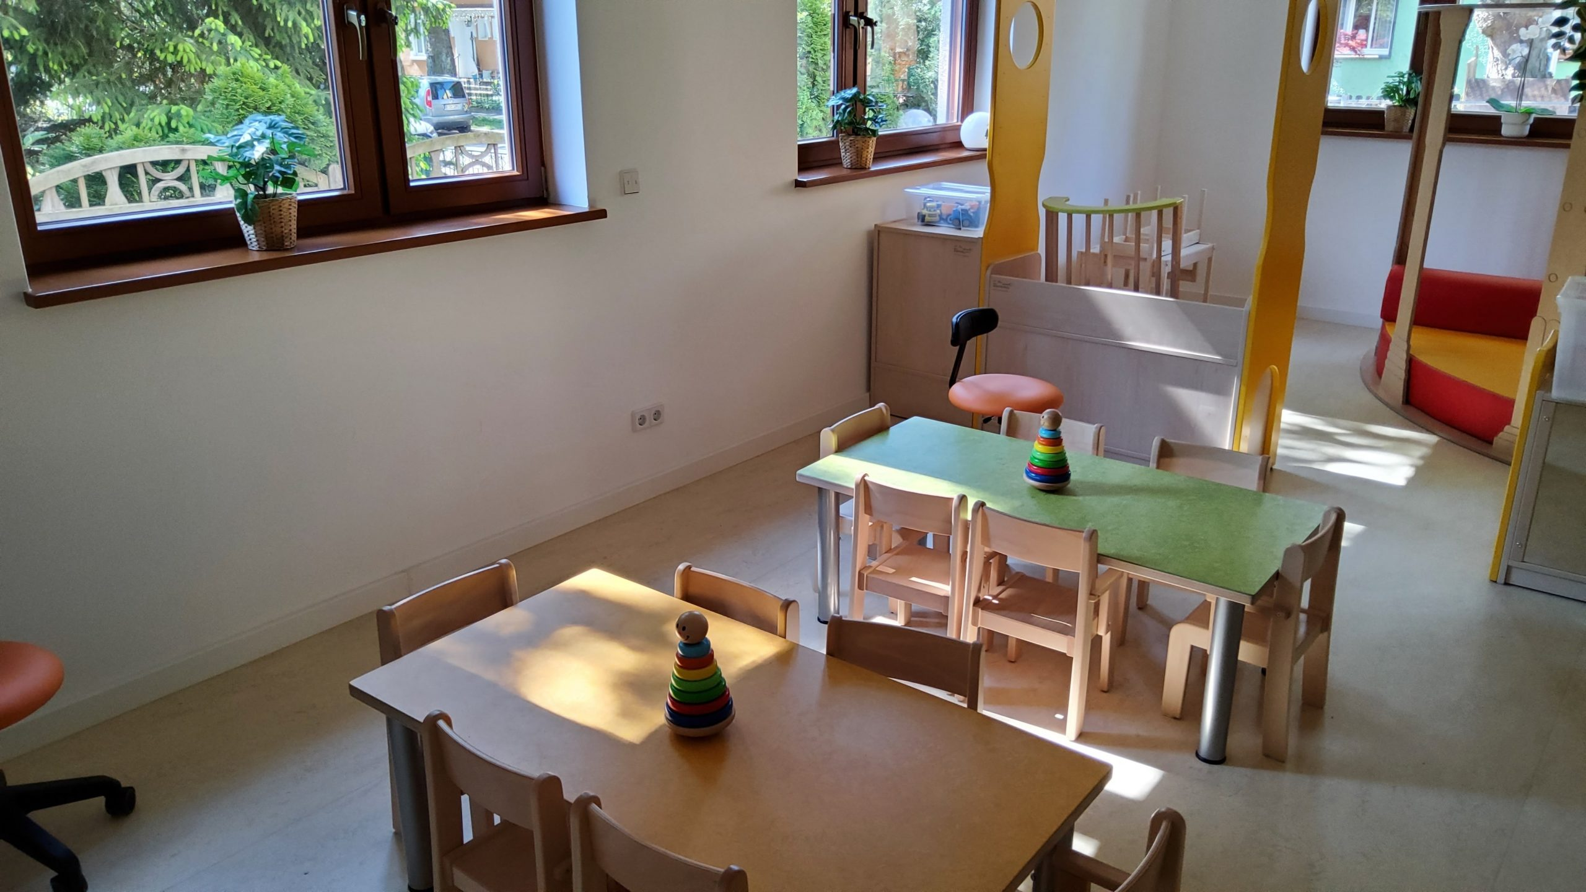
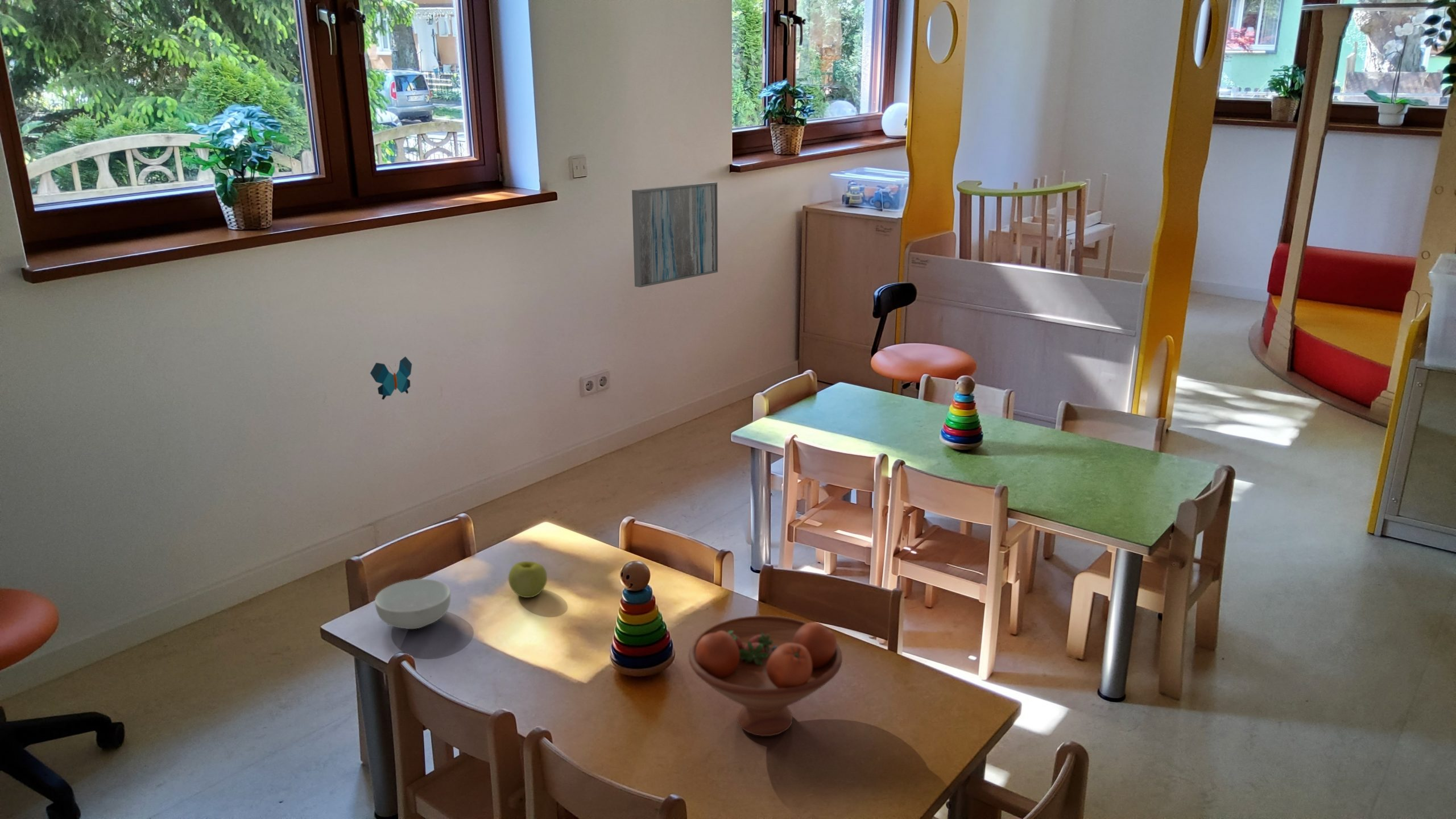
+ apple (527, 579)
+ wall art (677, 233)
+ cereal bowl (414, 607)
+ decorative butterfly (394, 378)
+ fruit bowl (765, 673)
